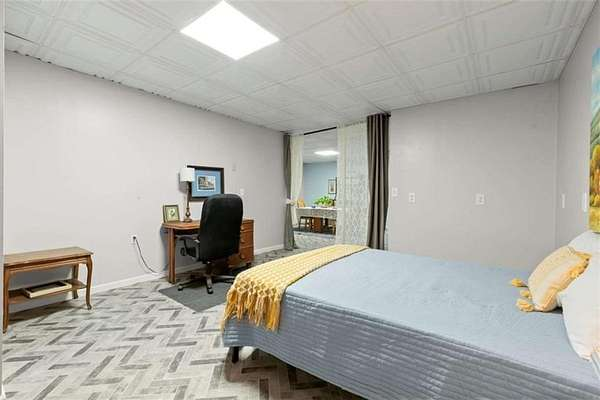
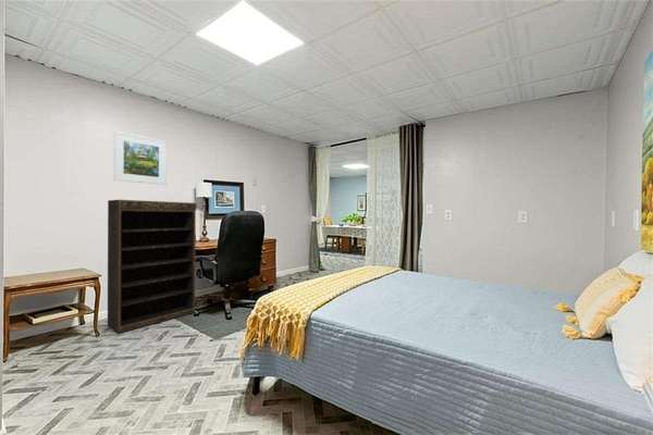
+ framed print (141, 159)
+ bookshelf (155, 260)
